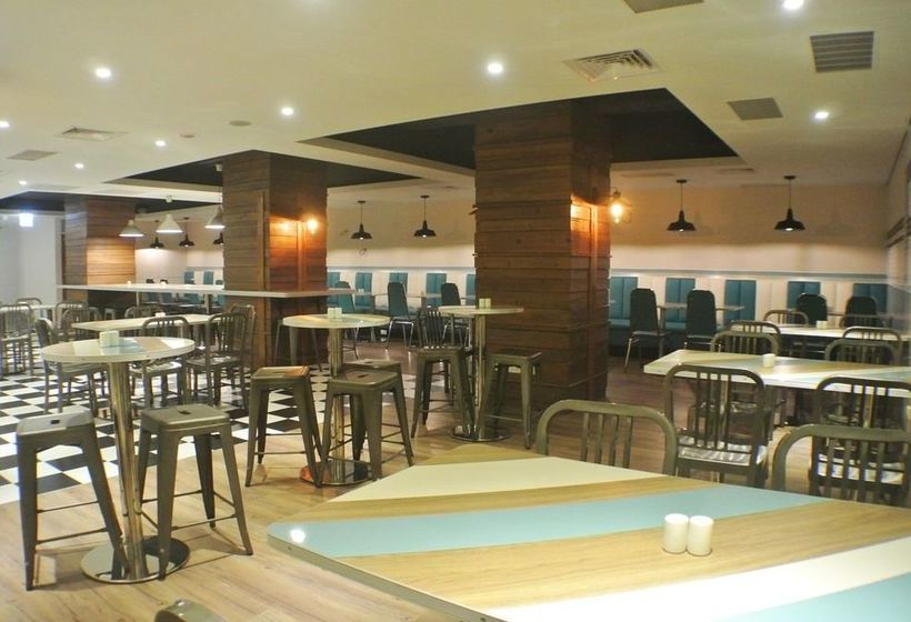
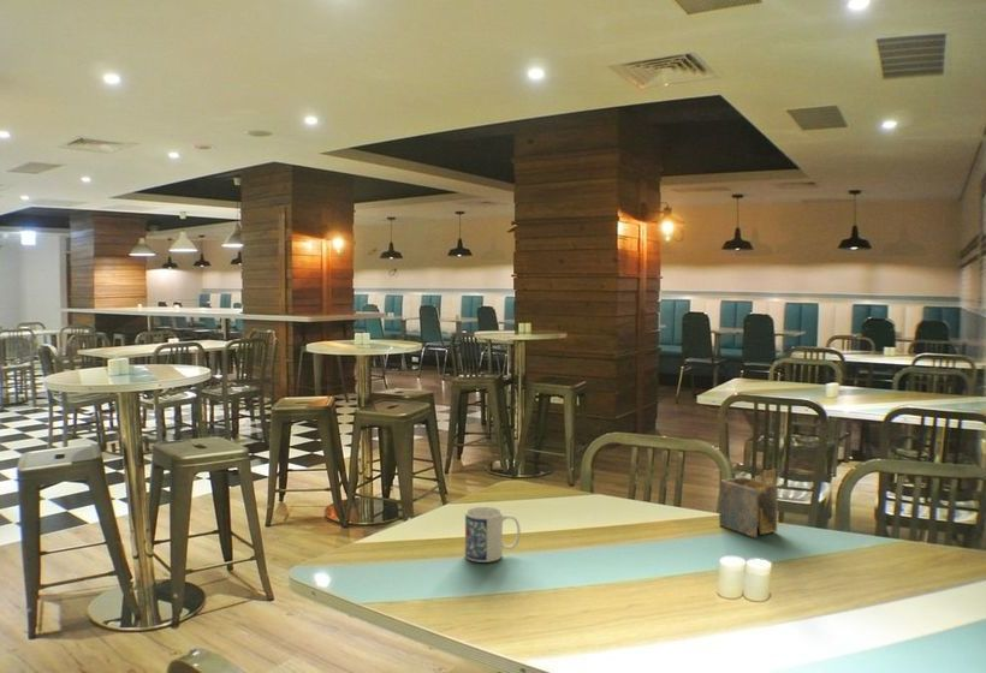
+ napkin holder (749, 498)
+ mug (492, 532)
